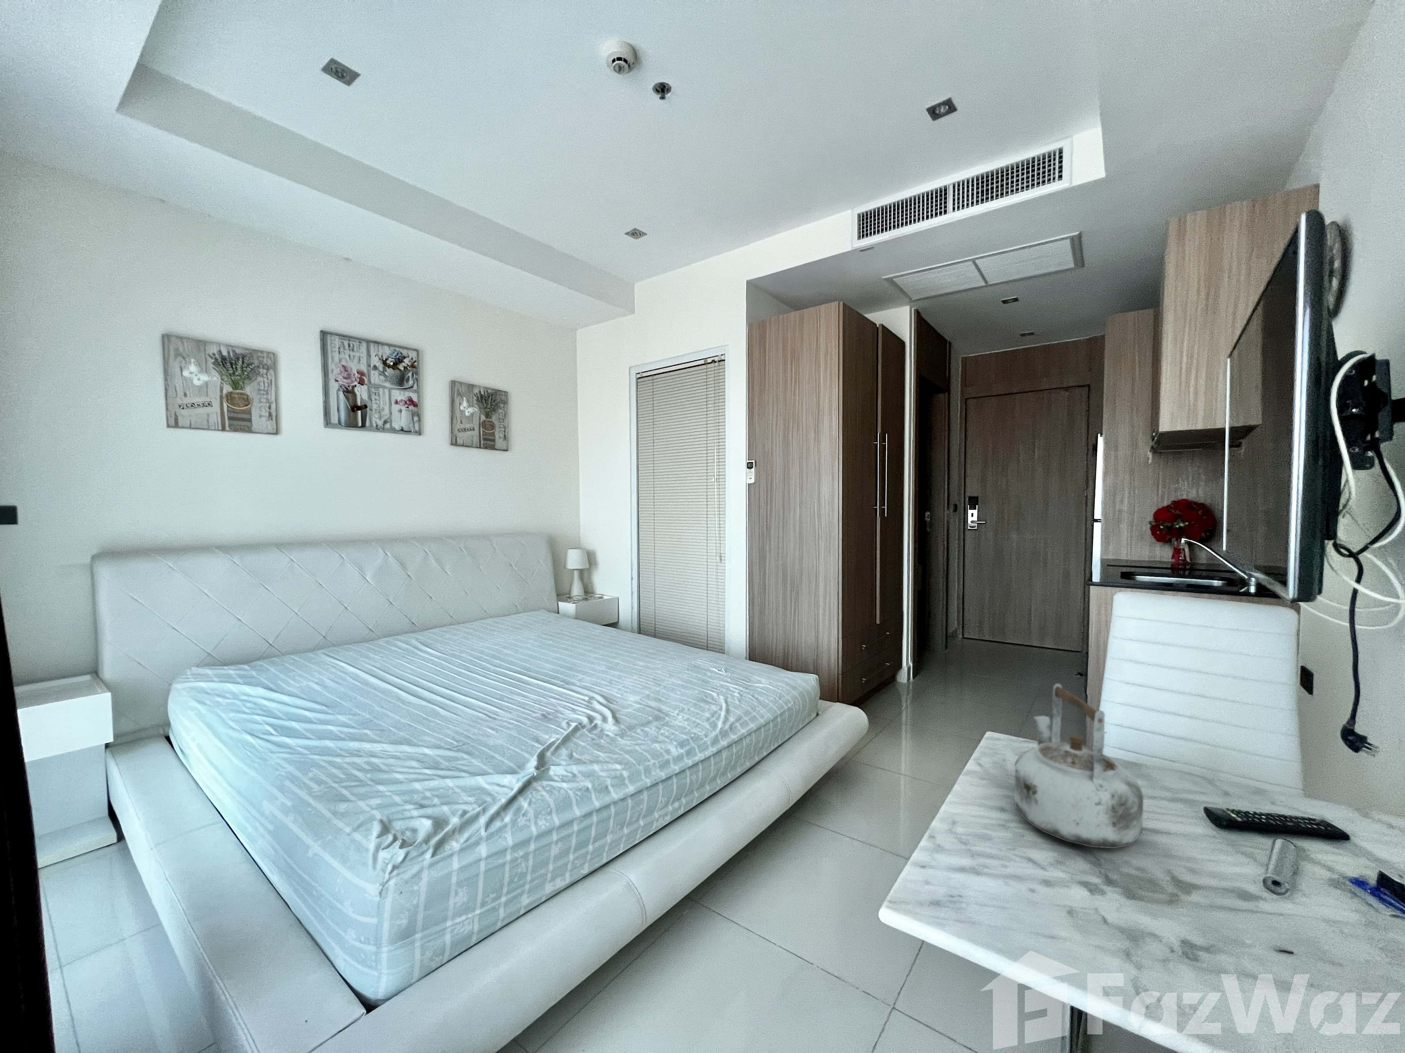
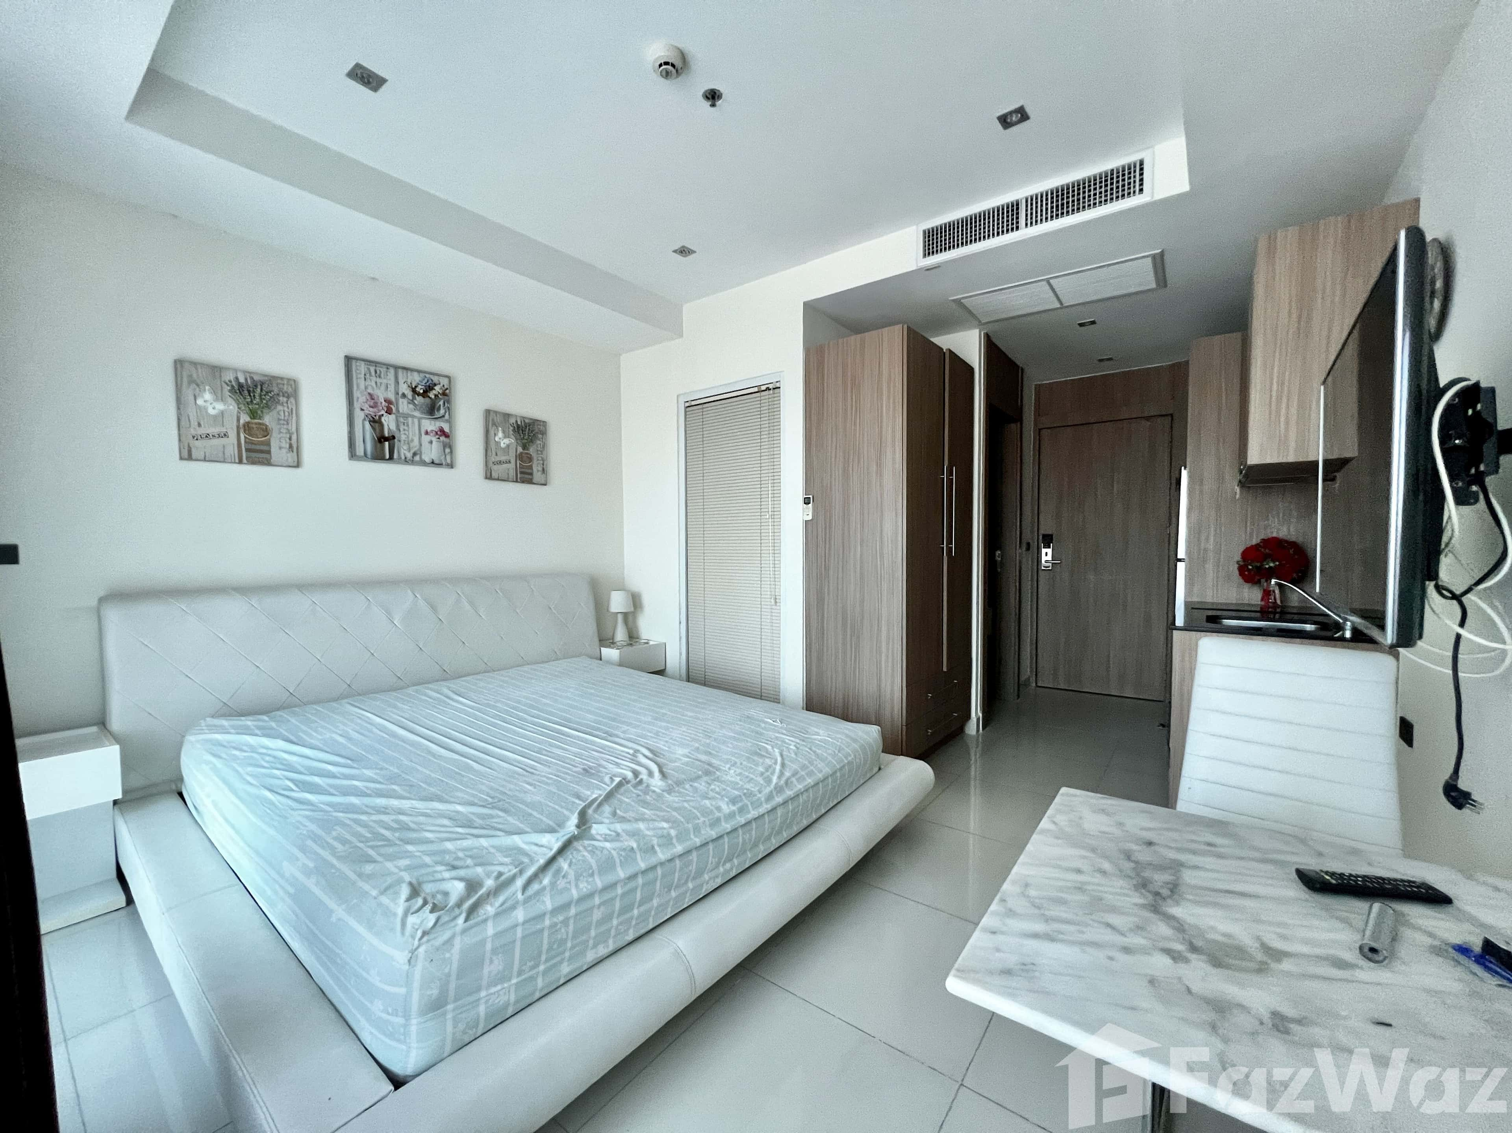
- kettle (1069, 754)
